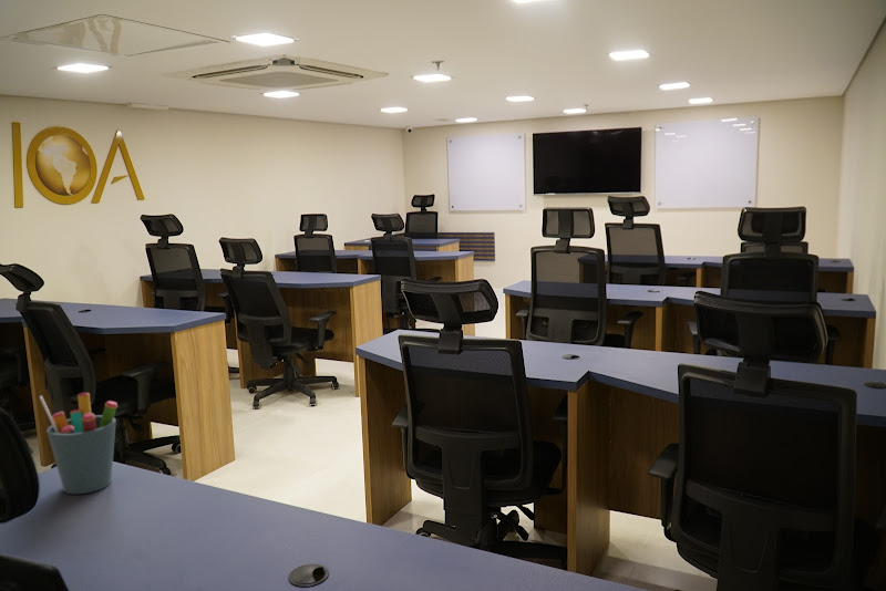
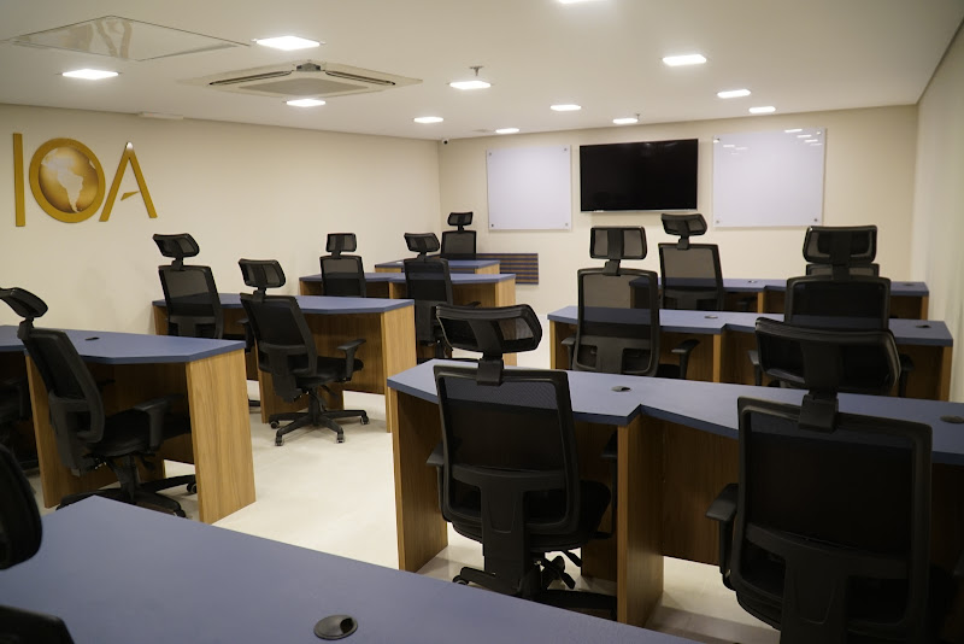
- pen holder (83, 438)
